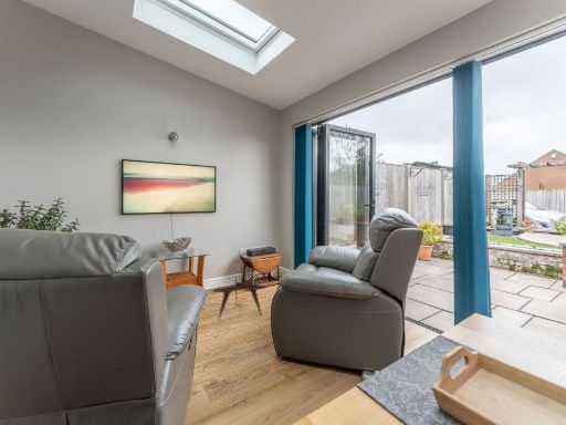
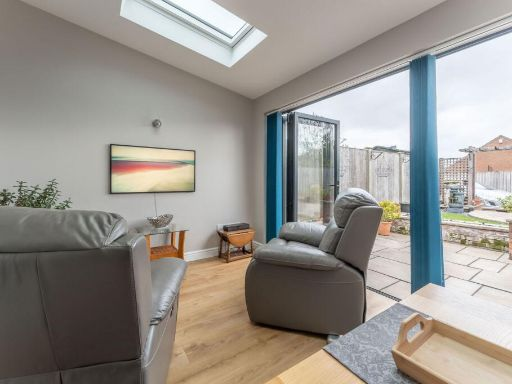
- side table (235, 298)
